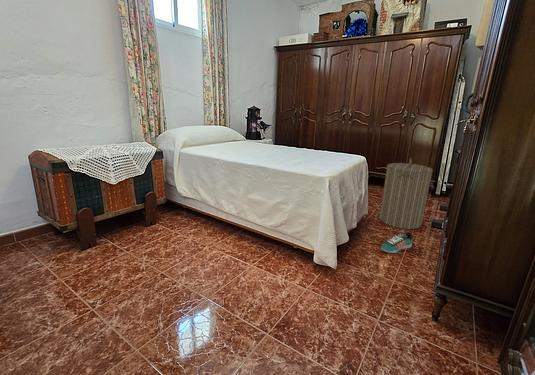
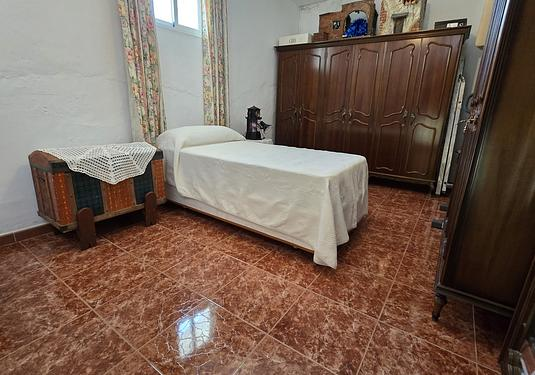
- sneaker (396, 241)
- laundry hamper (405, 190)
